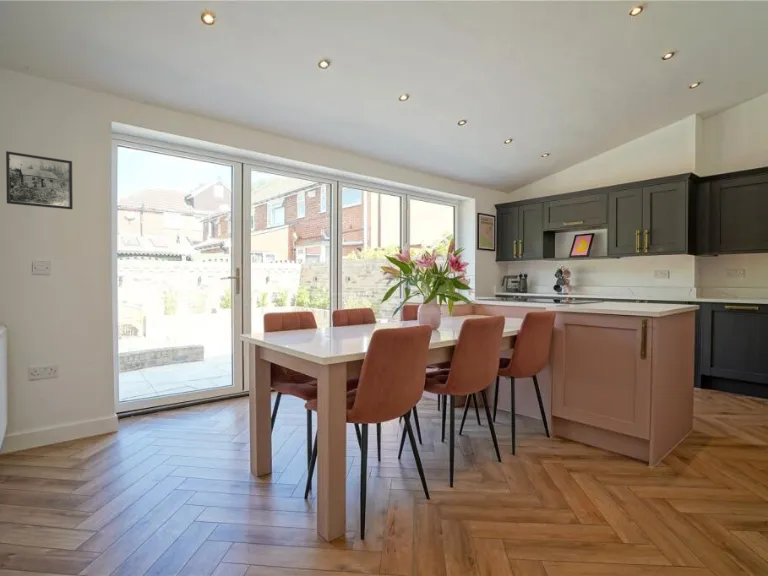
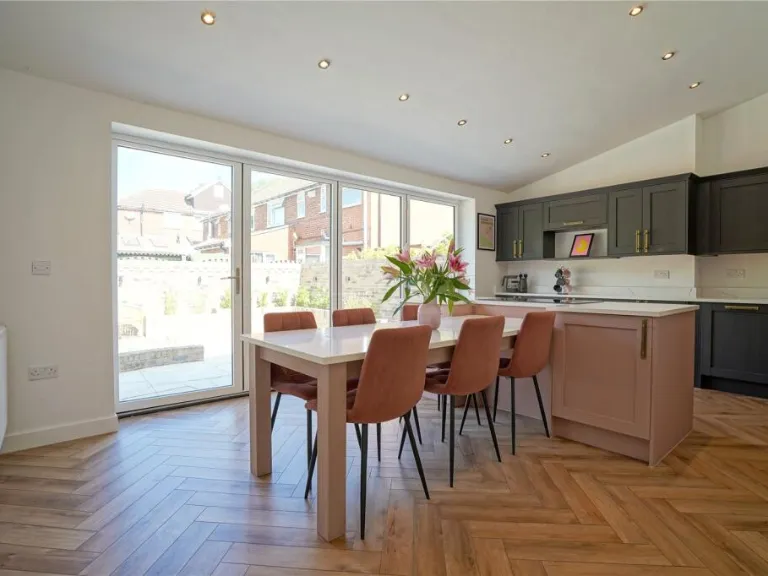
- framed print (40, 181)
